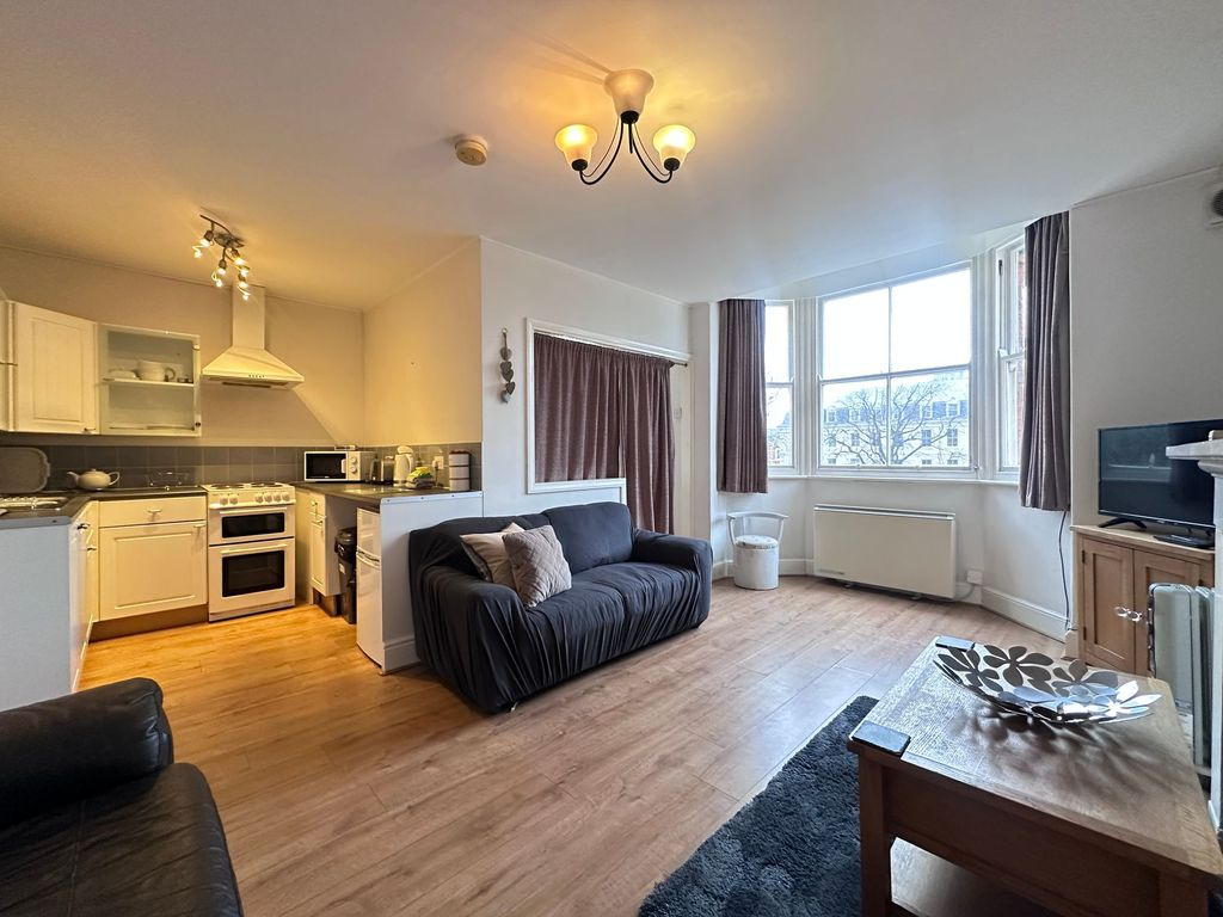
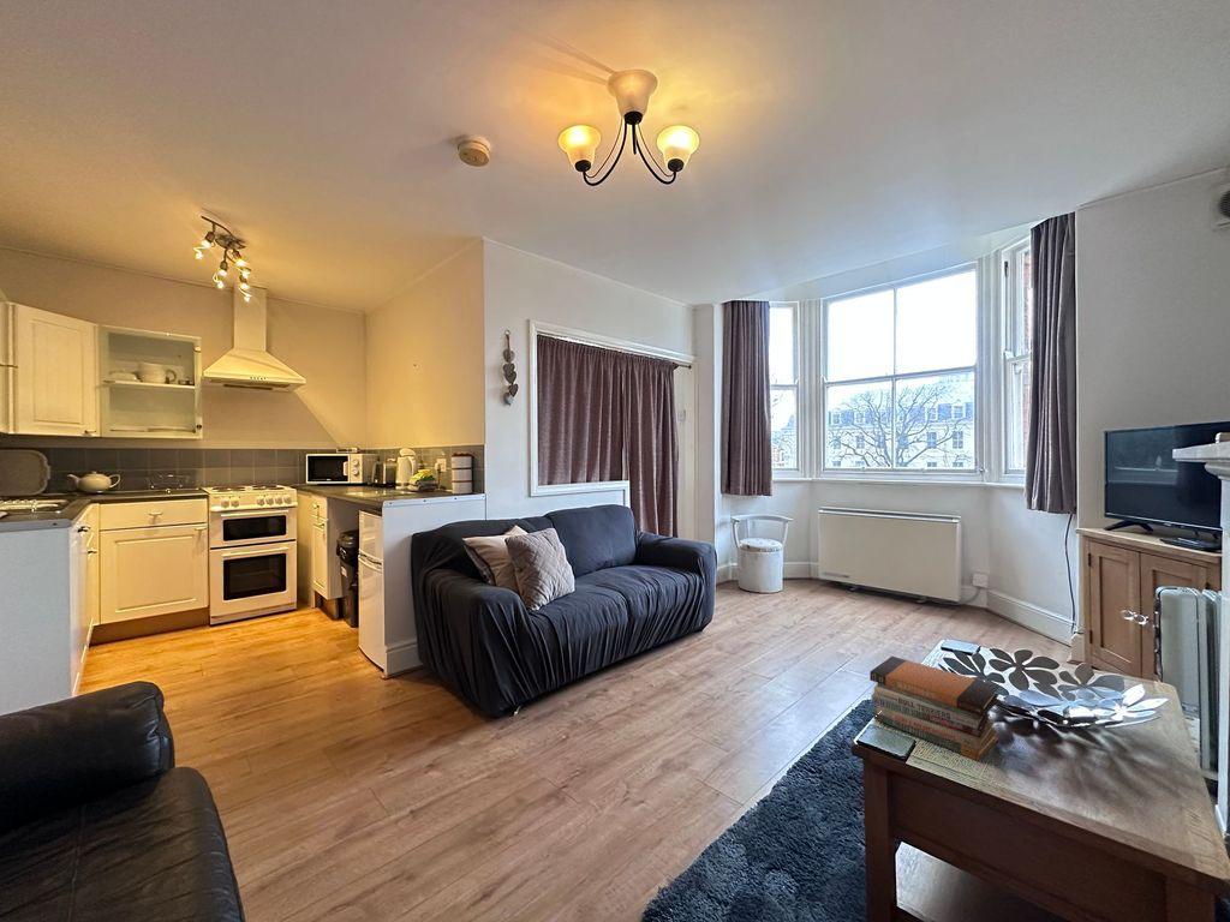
+ book stack (931, 702)
